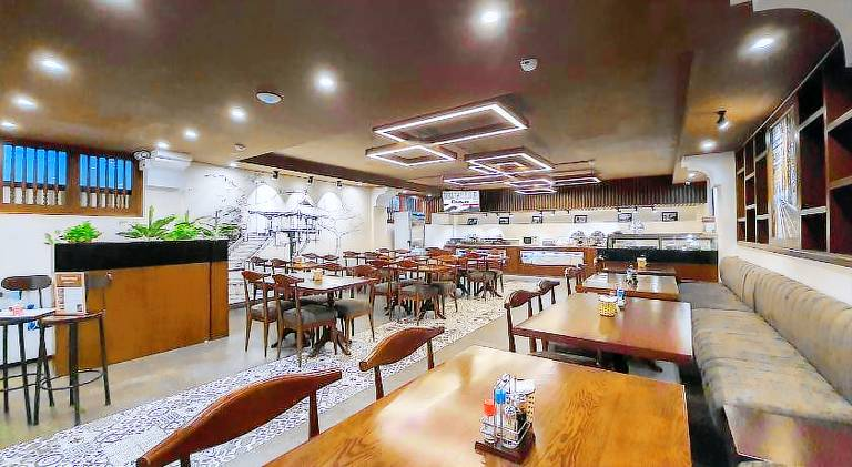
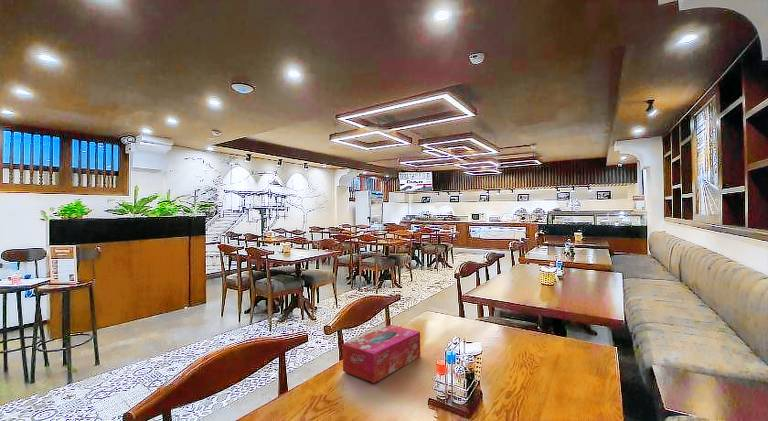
+ tissue box (383, 350)
